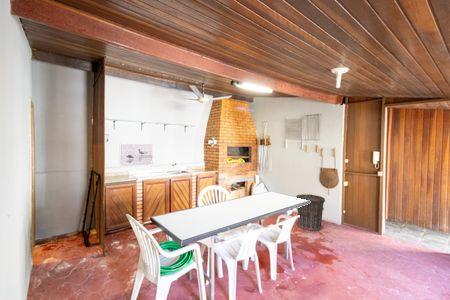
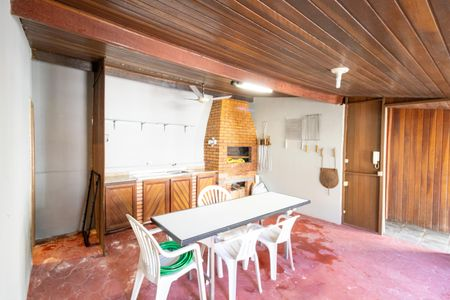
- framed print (136, 154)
- trash can (309, 210)
